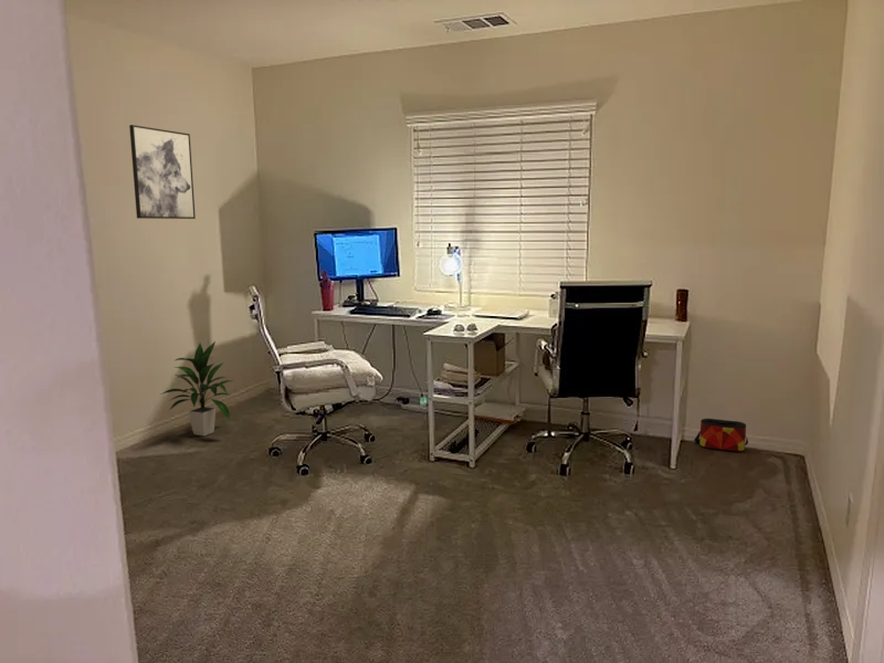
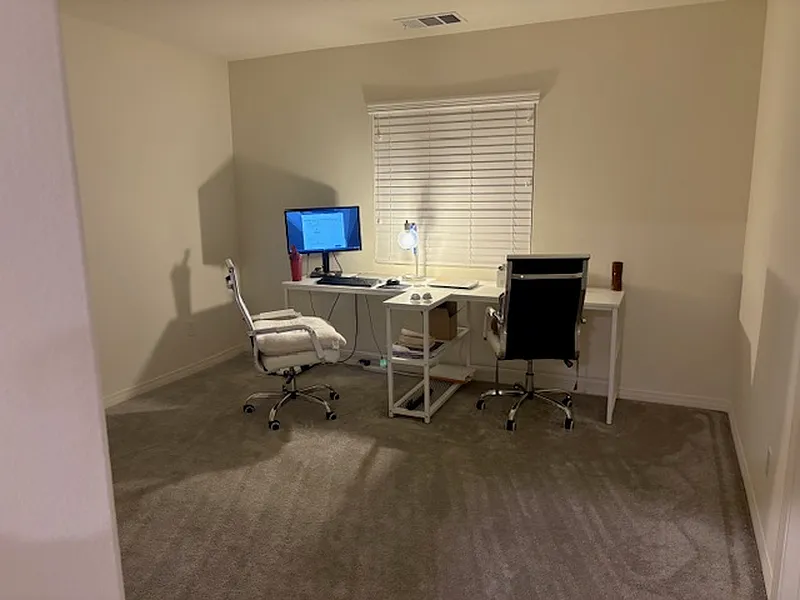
- wall art (164, 175)
- indoor plant (201, 389)
- bag (720, 433)
